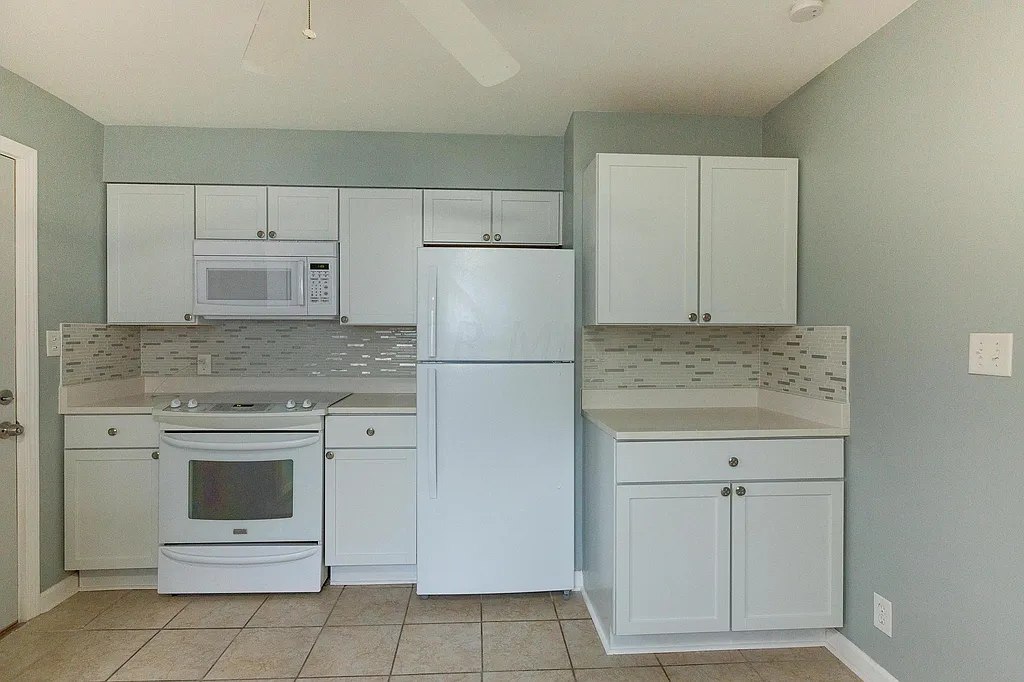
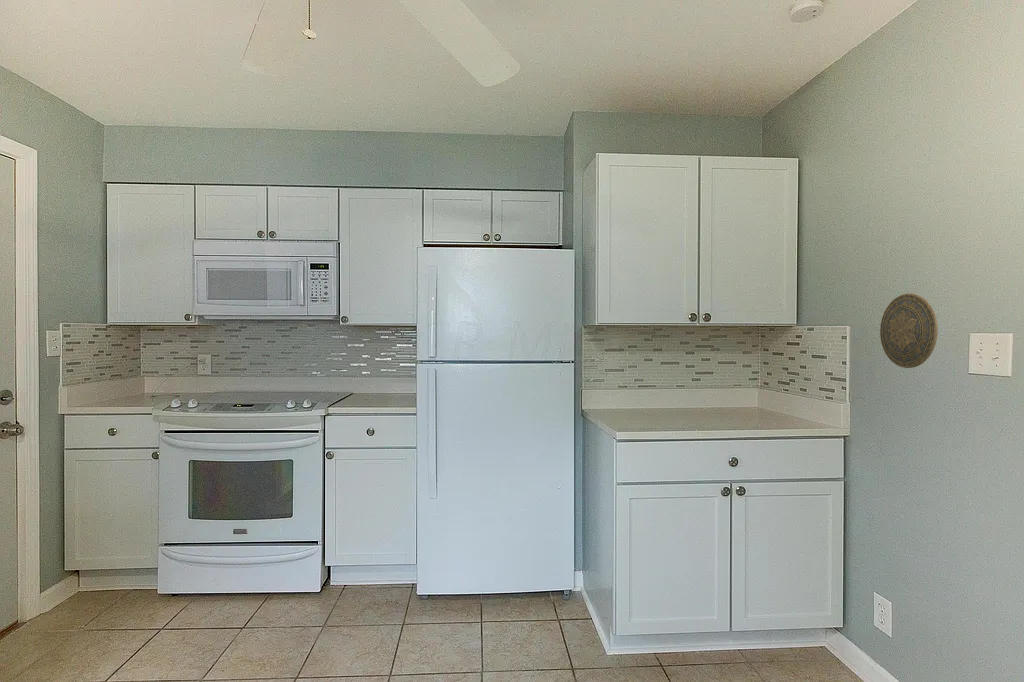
+ decorative plate (904, 330)
